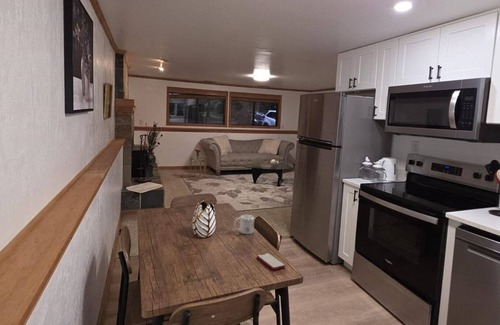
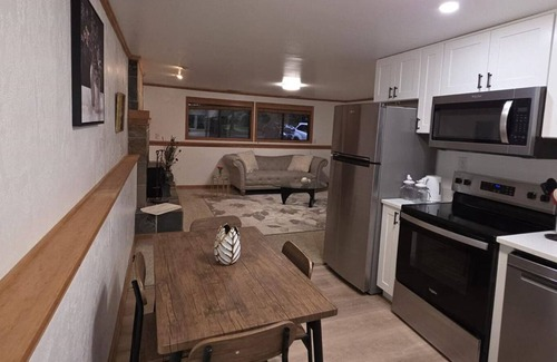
- smartphone (270, 260)
- mug (243, 224)
